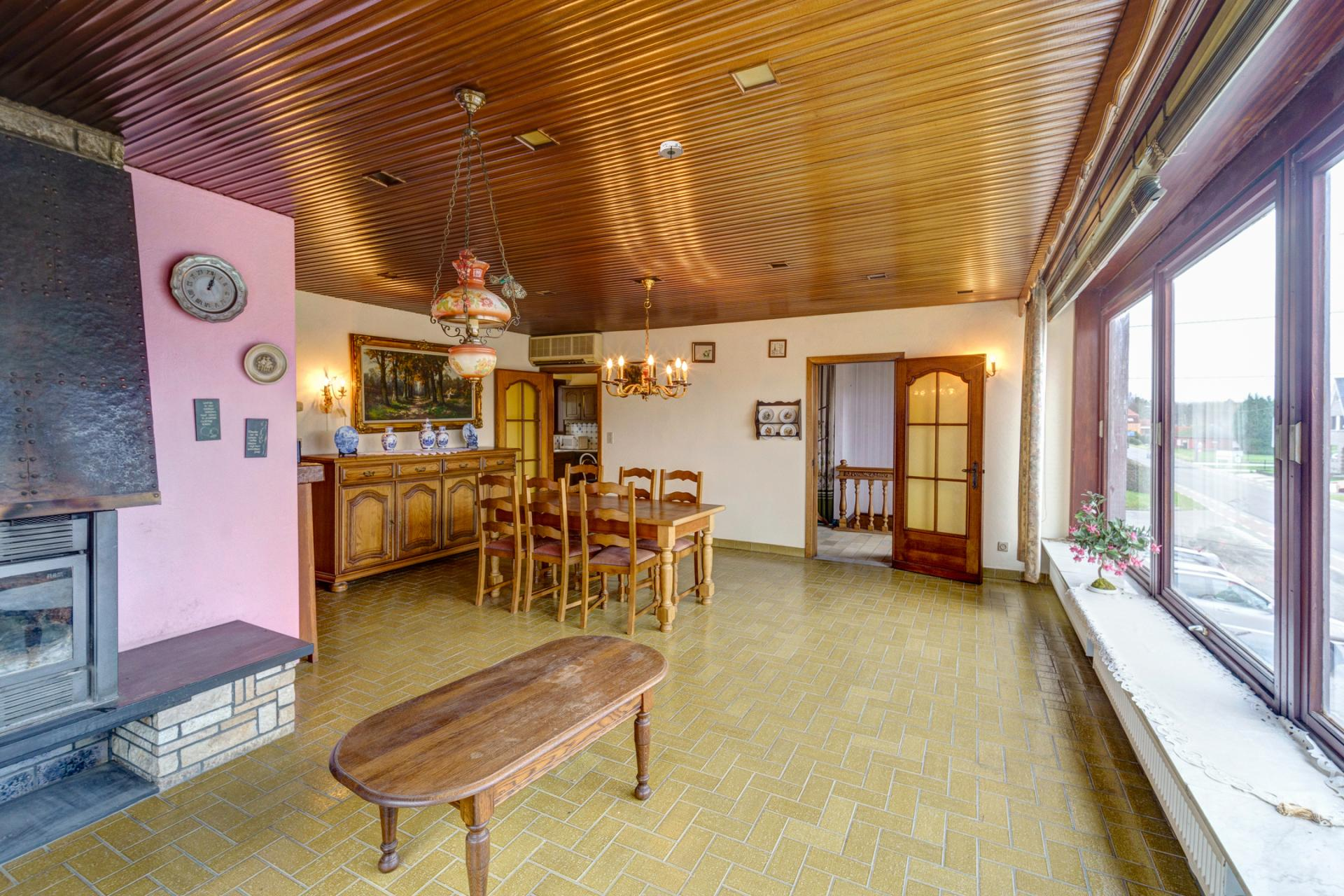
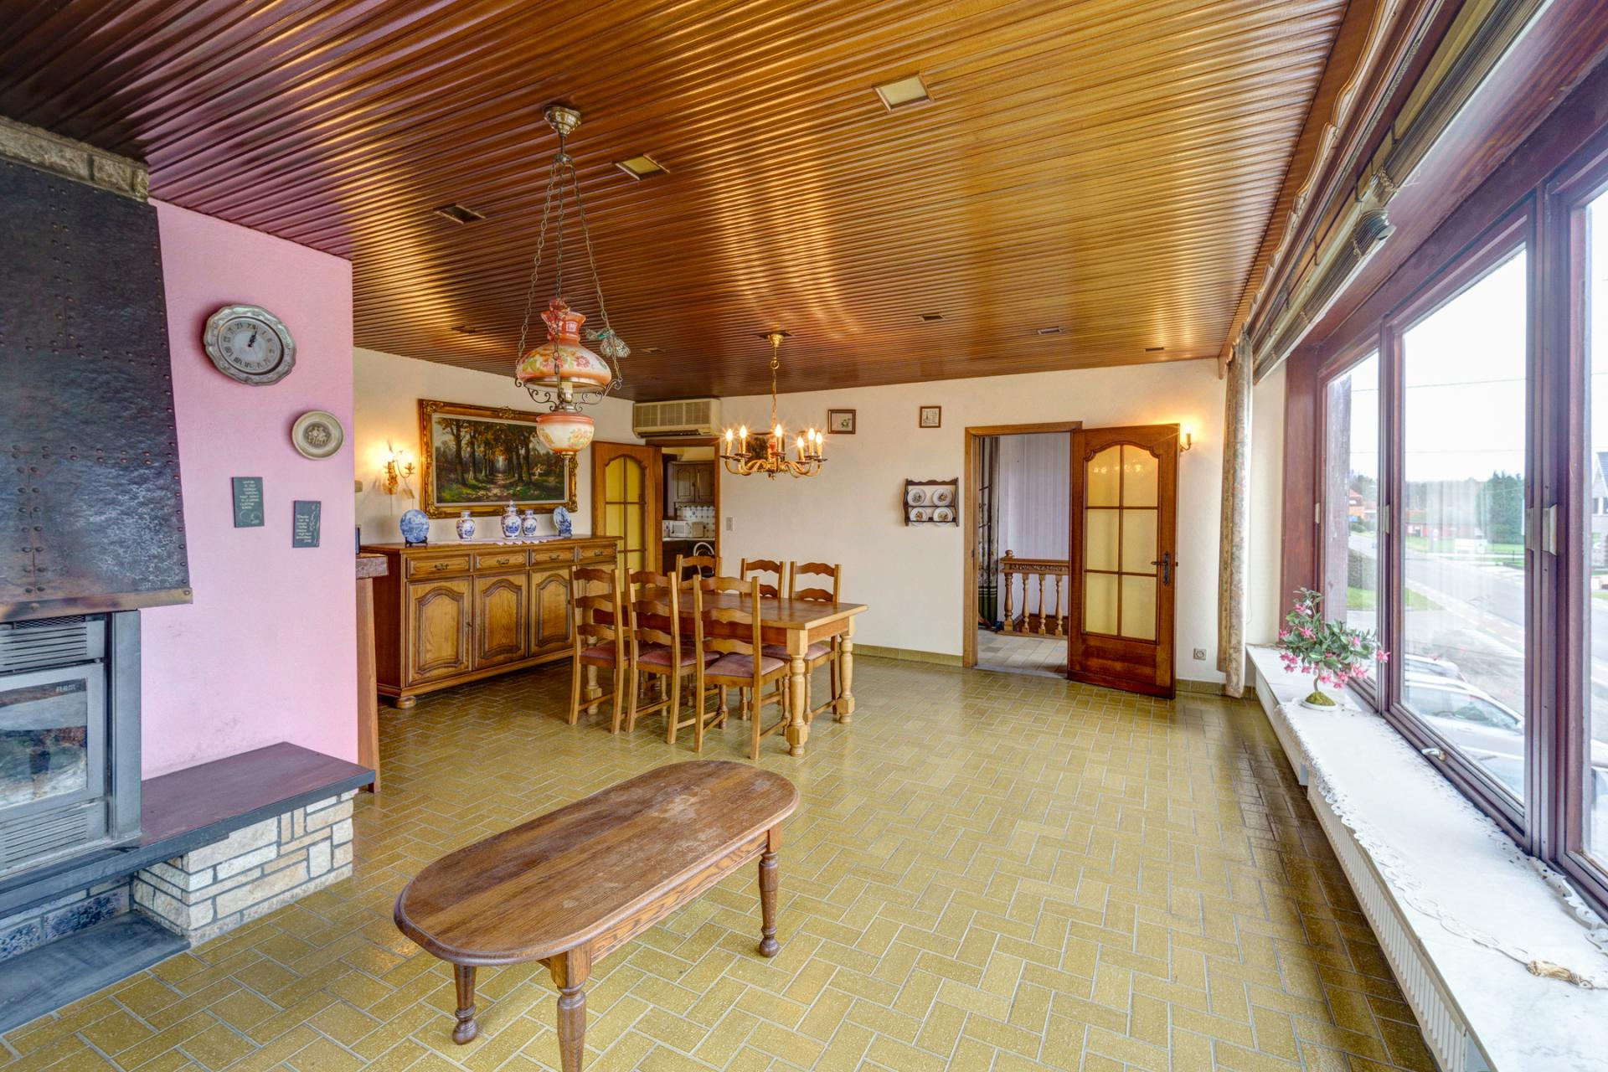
- smoke detector (670, 150)
